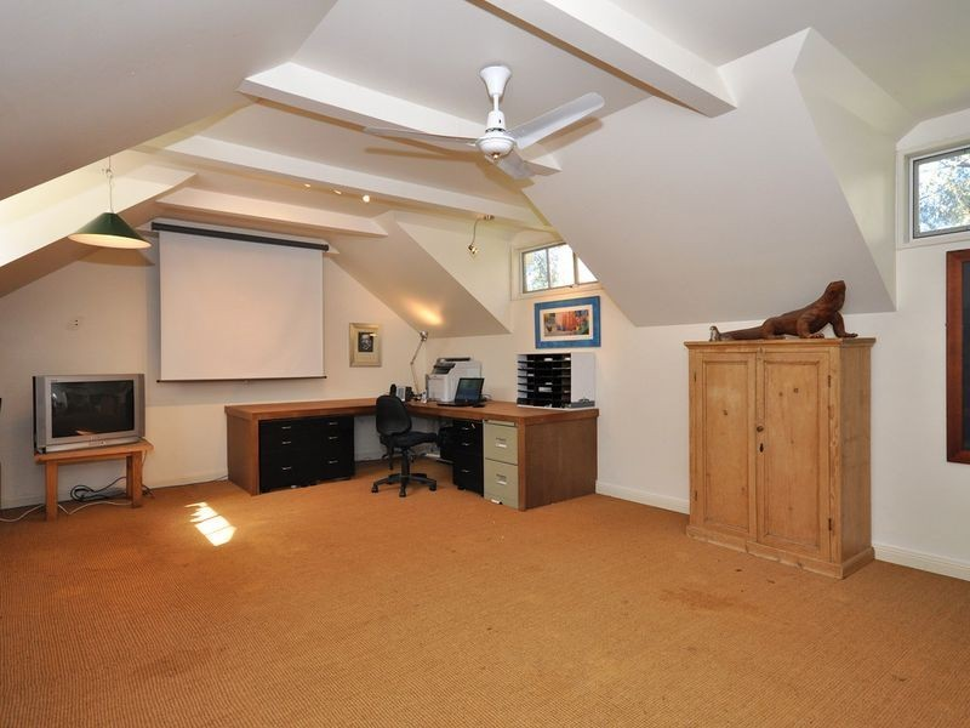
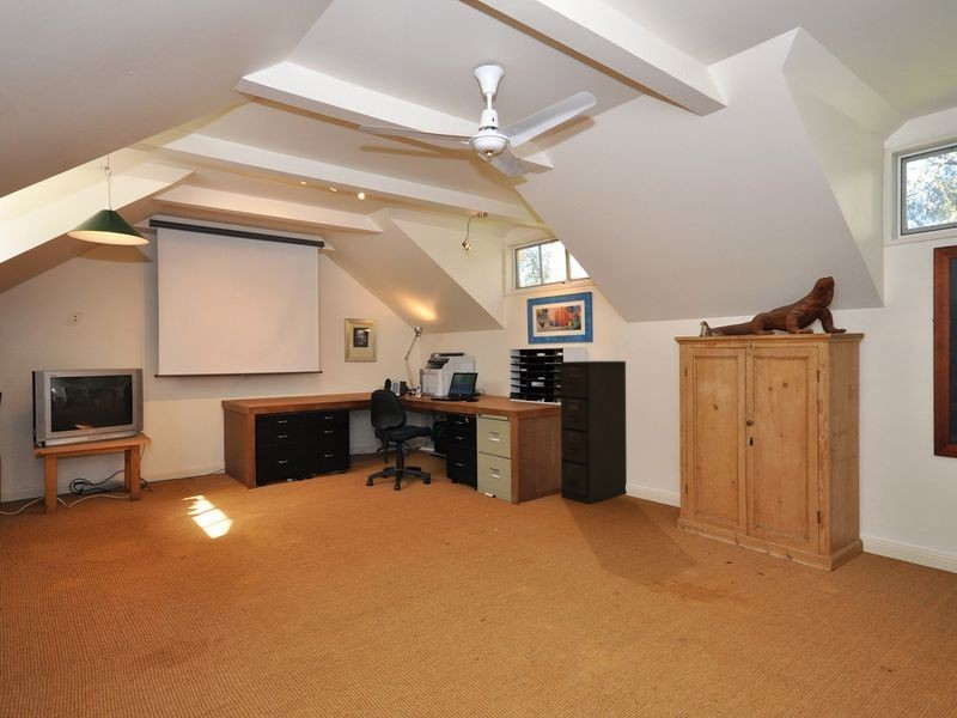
+ filing cabinet (592, 428)
